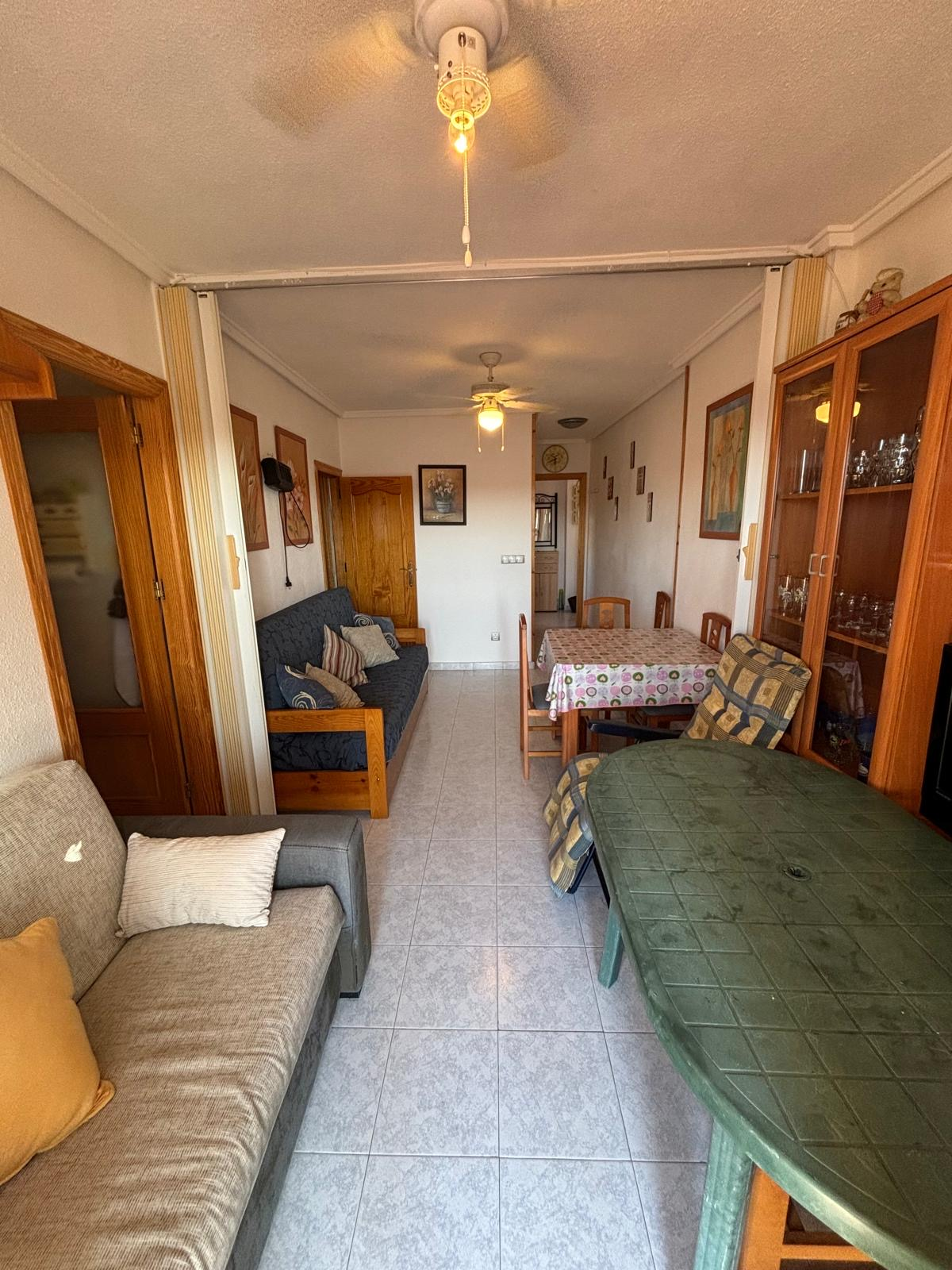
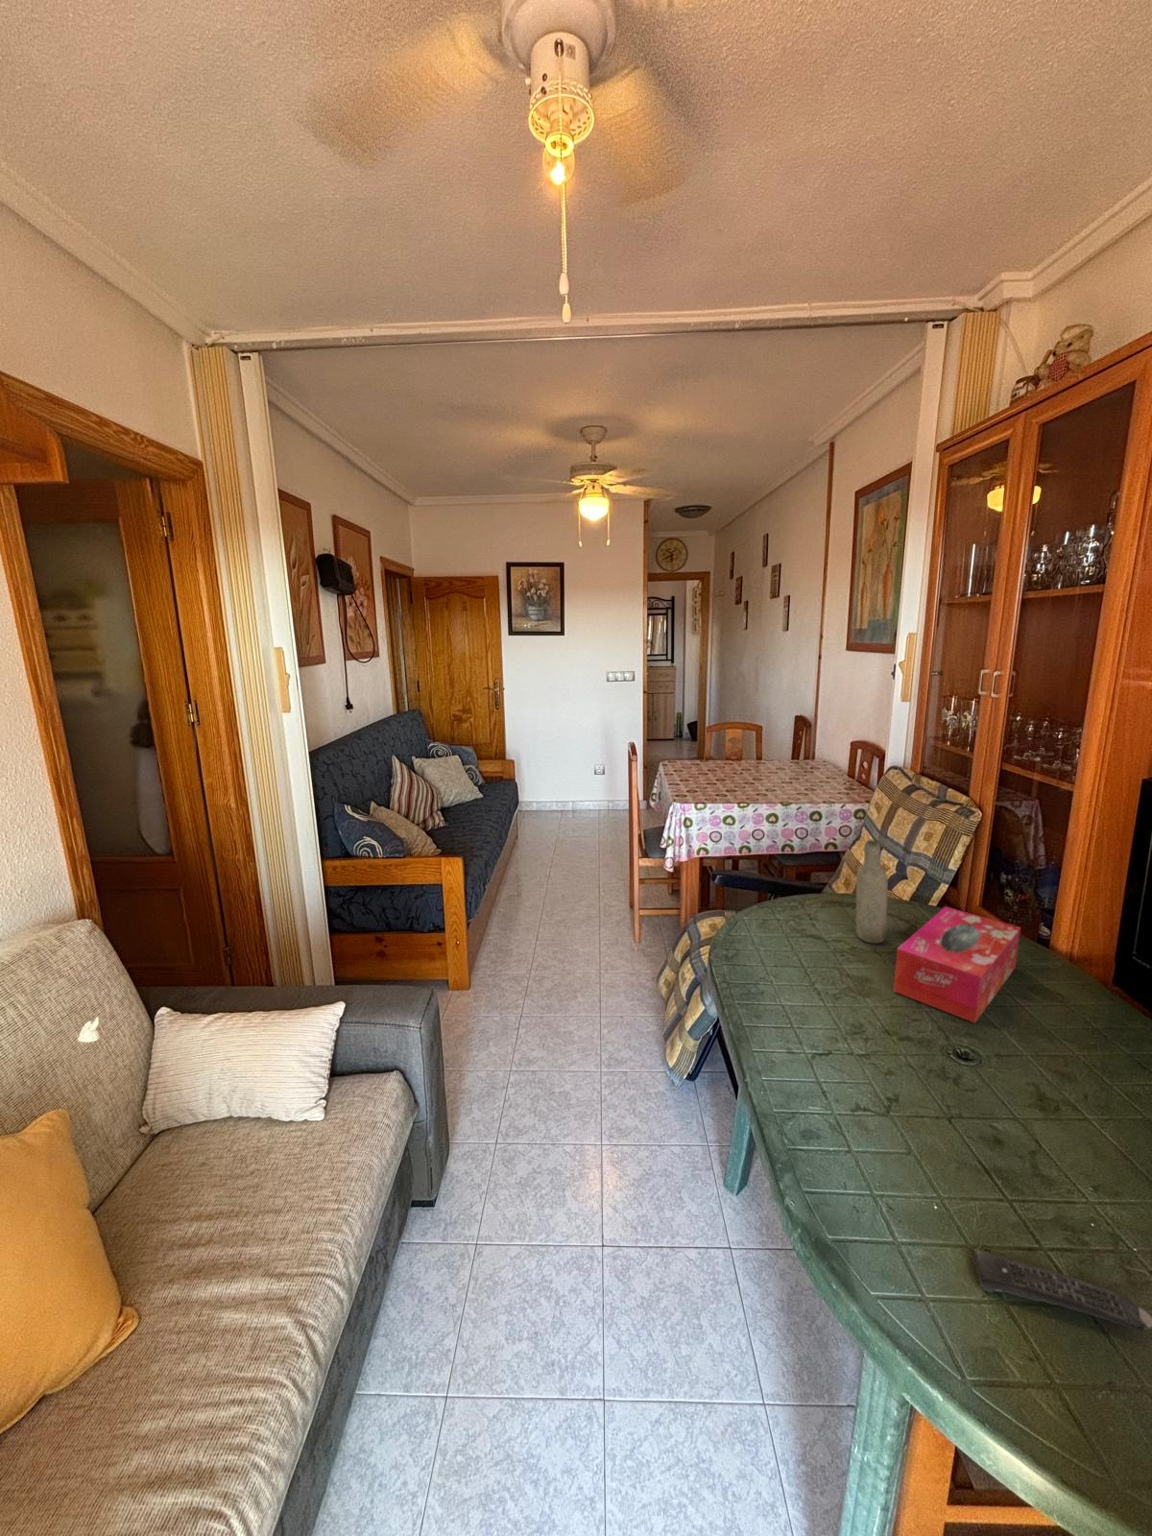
+ bottle (871, 890)
+ tissue box (958, 958)
+ remote control (1060, 1292)
